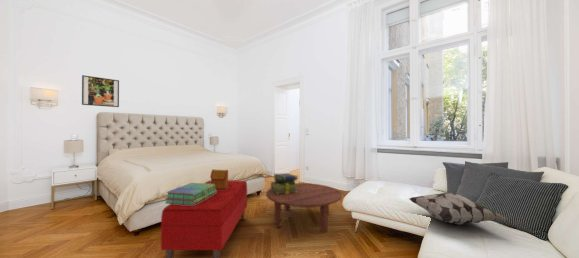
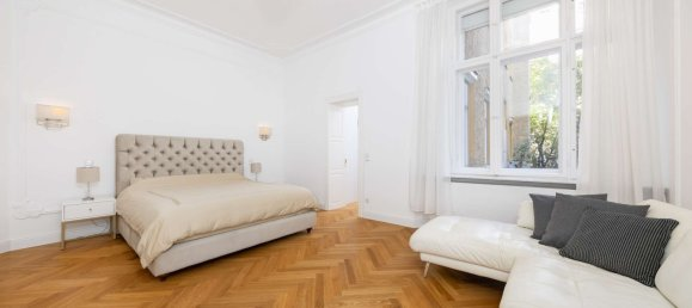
- coffee table (303, 205)
- stack of books (284, 182)
- decorative pillow (451, 207)
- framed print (101, 91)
- decorative box (219, 179)
- stack of books (192, 192)
- bench (213, 215)
